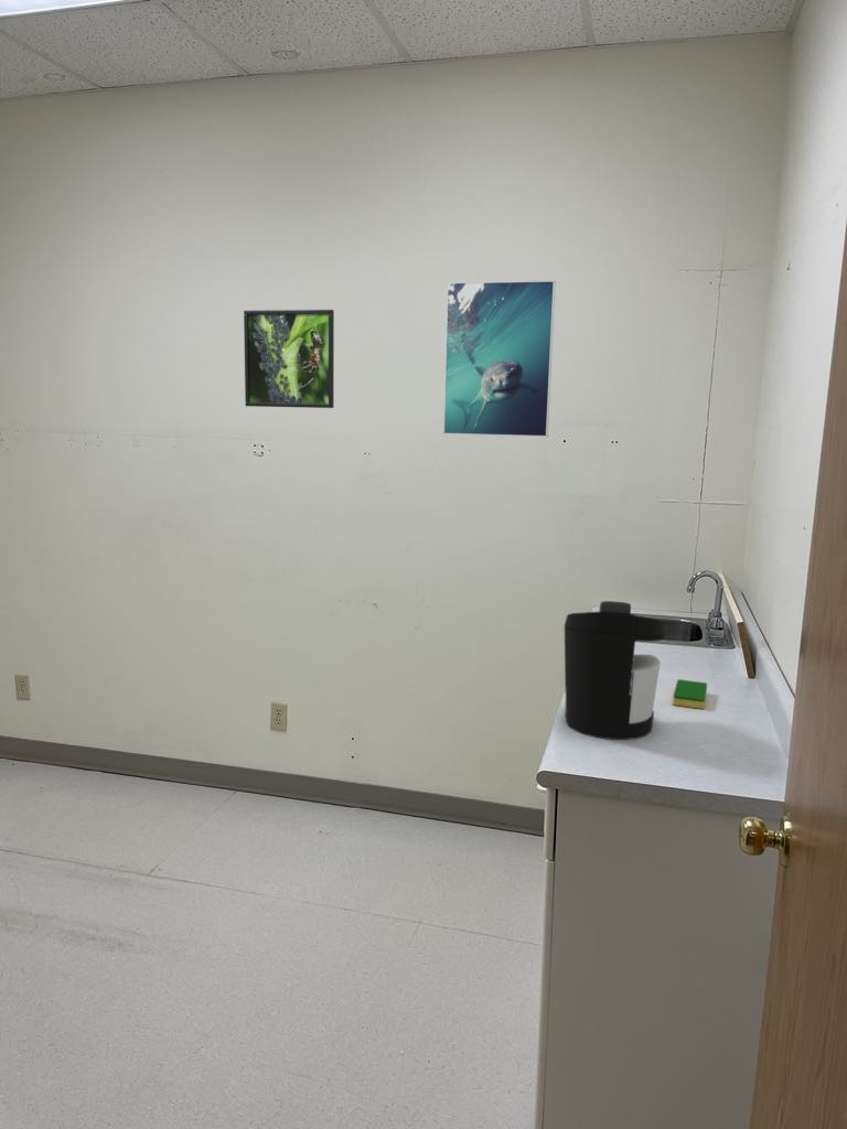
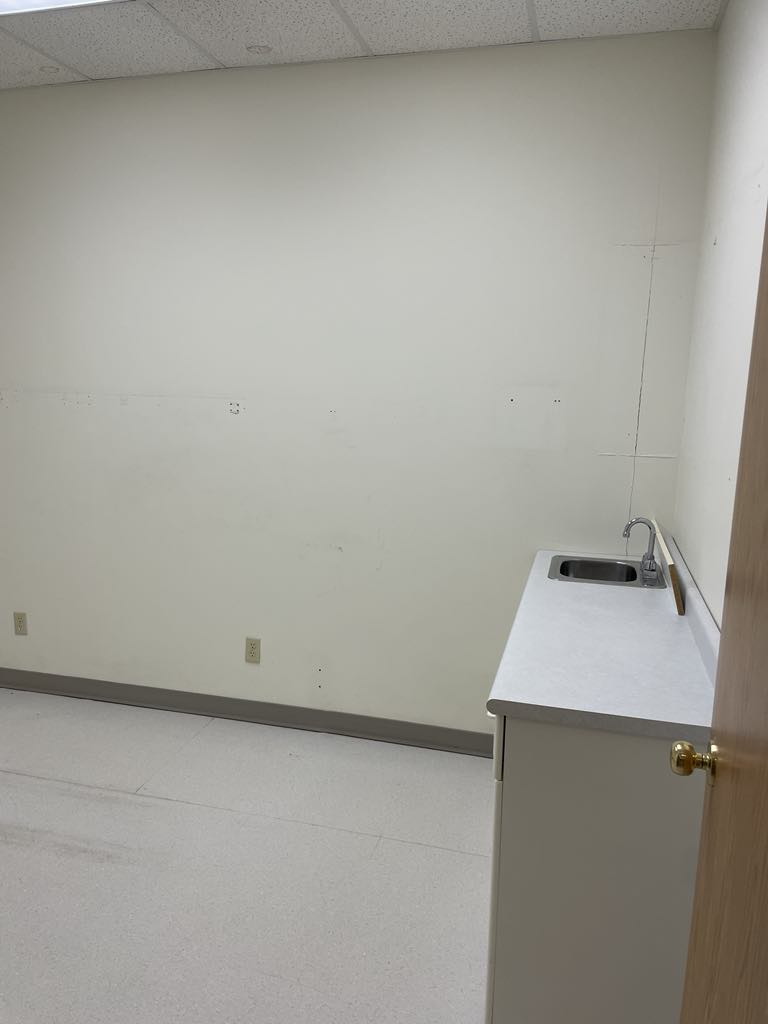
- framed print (497, 359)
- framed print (288, 358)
- dish sponge (689, 693)
- coffee maker (612, 659)
